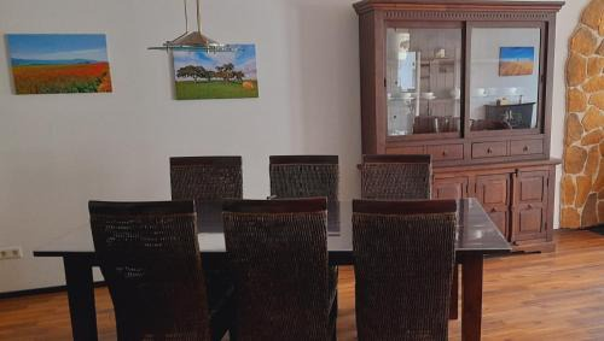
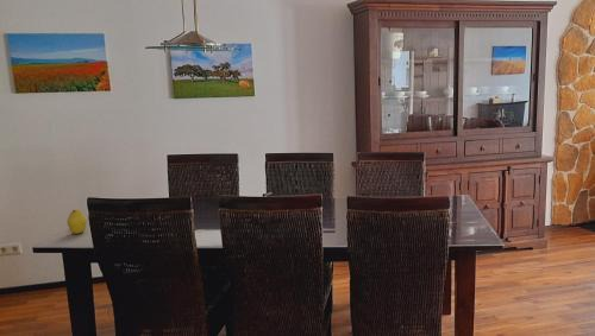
+ fruit (76, 221)
